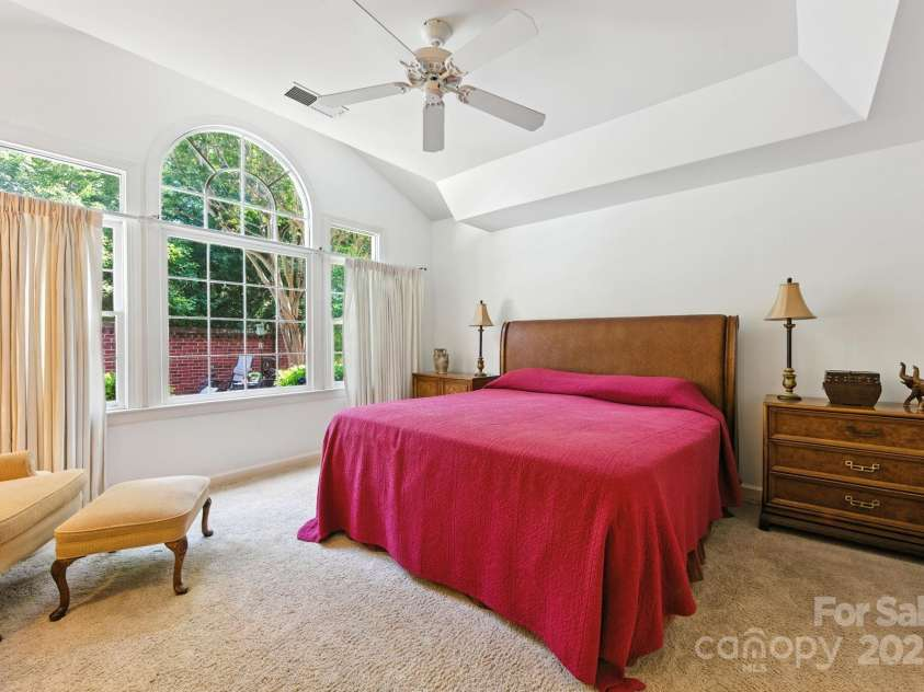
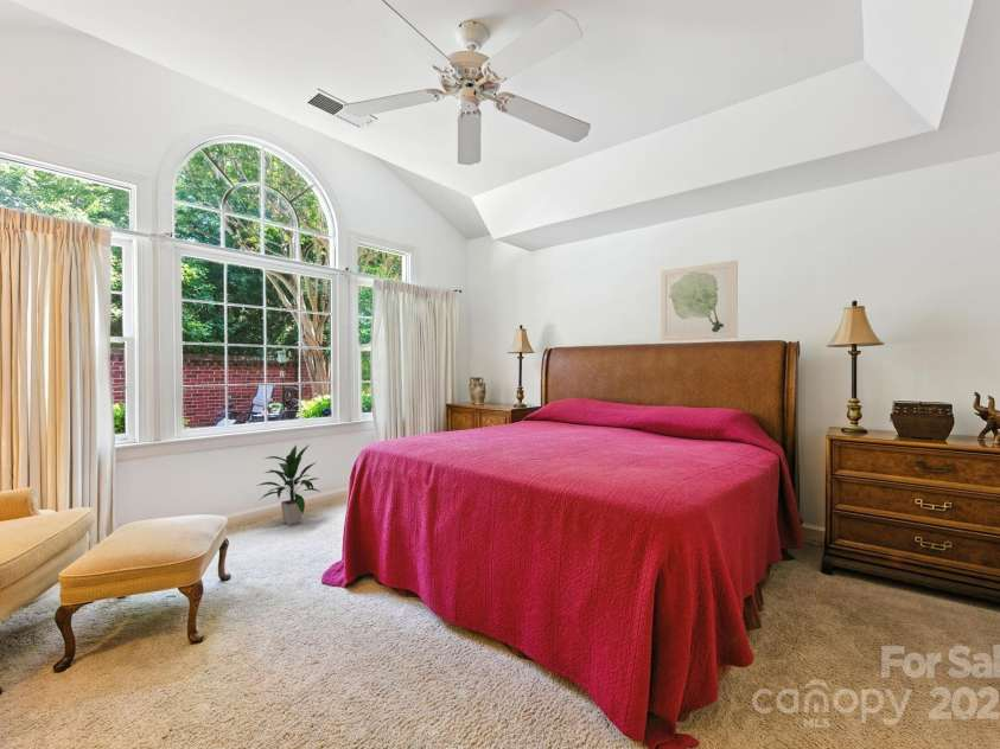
+ wall art (696, 302)
+ indoor plant (291, 484)
